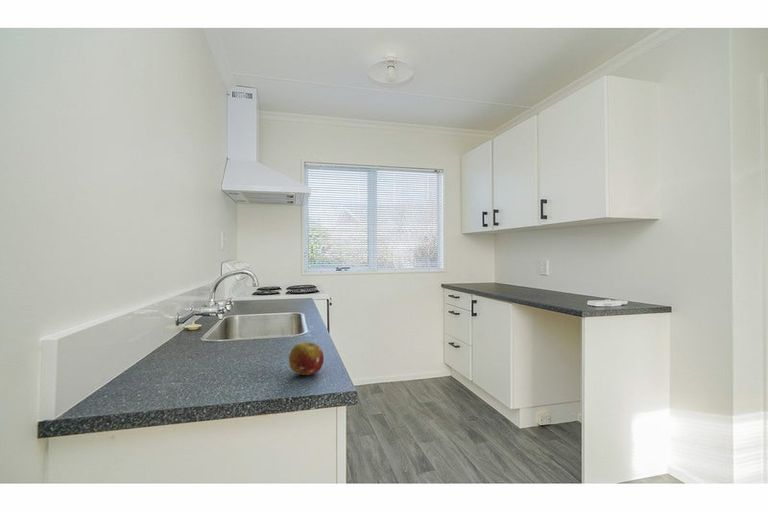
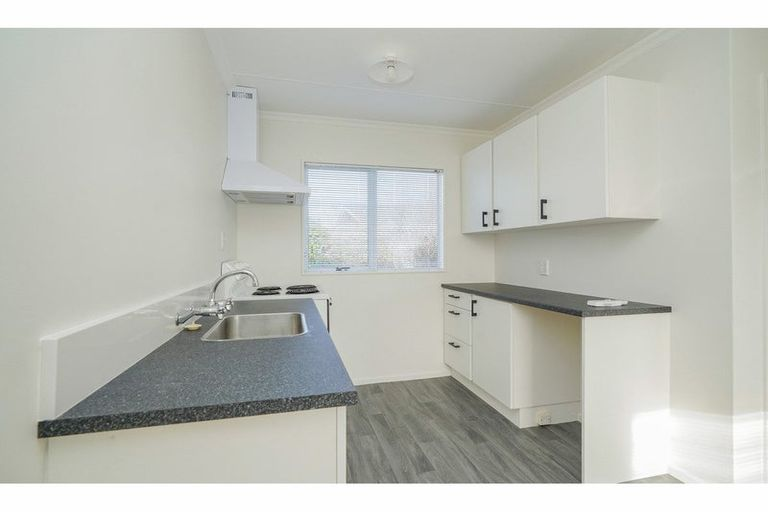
- fruit (306, 358)
